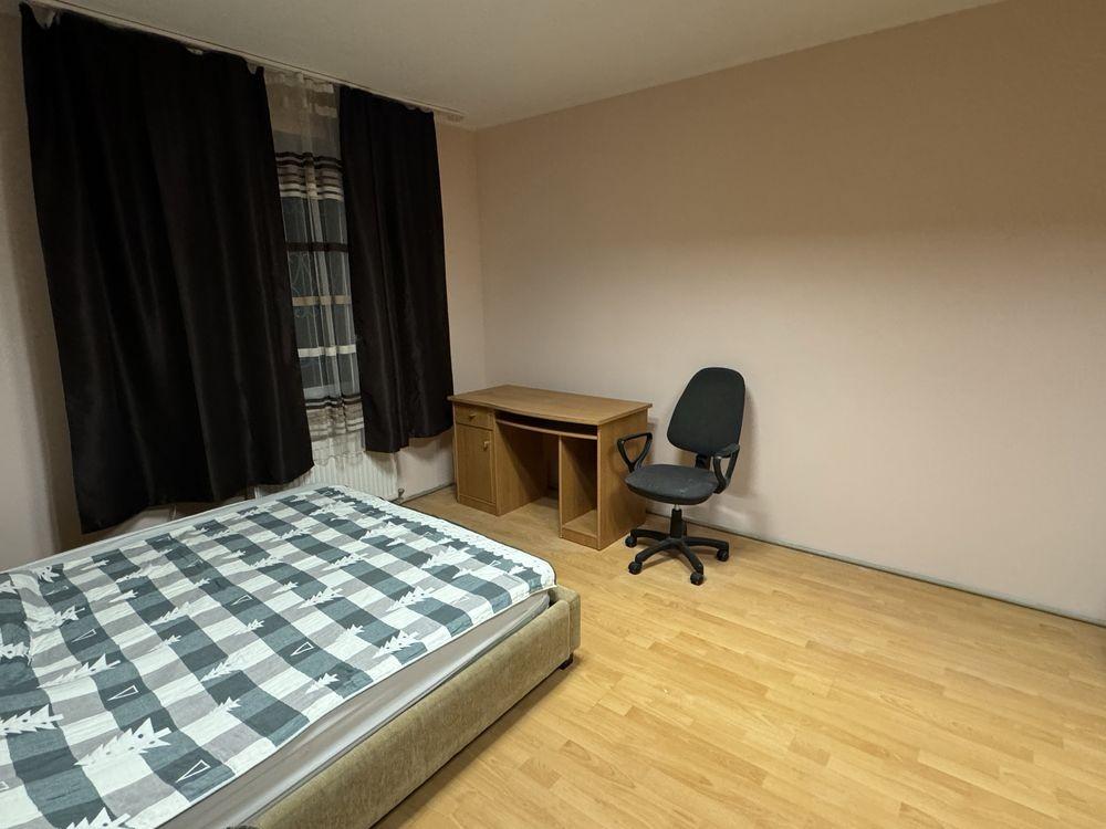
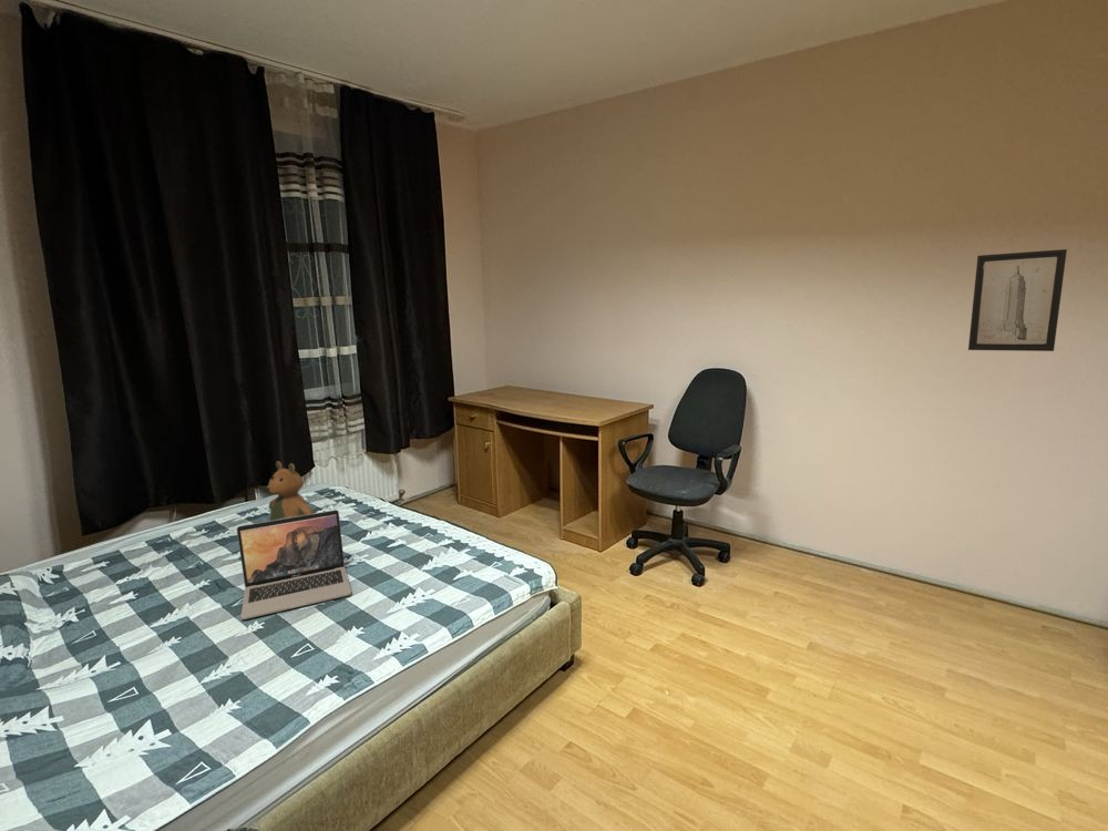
+ laptop (294, 561)
+ teddy bear (278, 503)
+ wall art (1015, 301)
